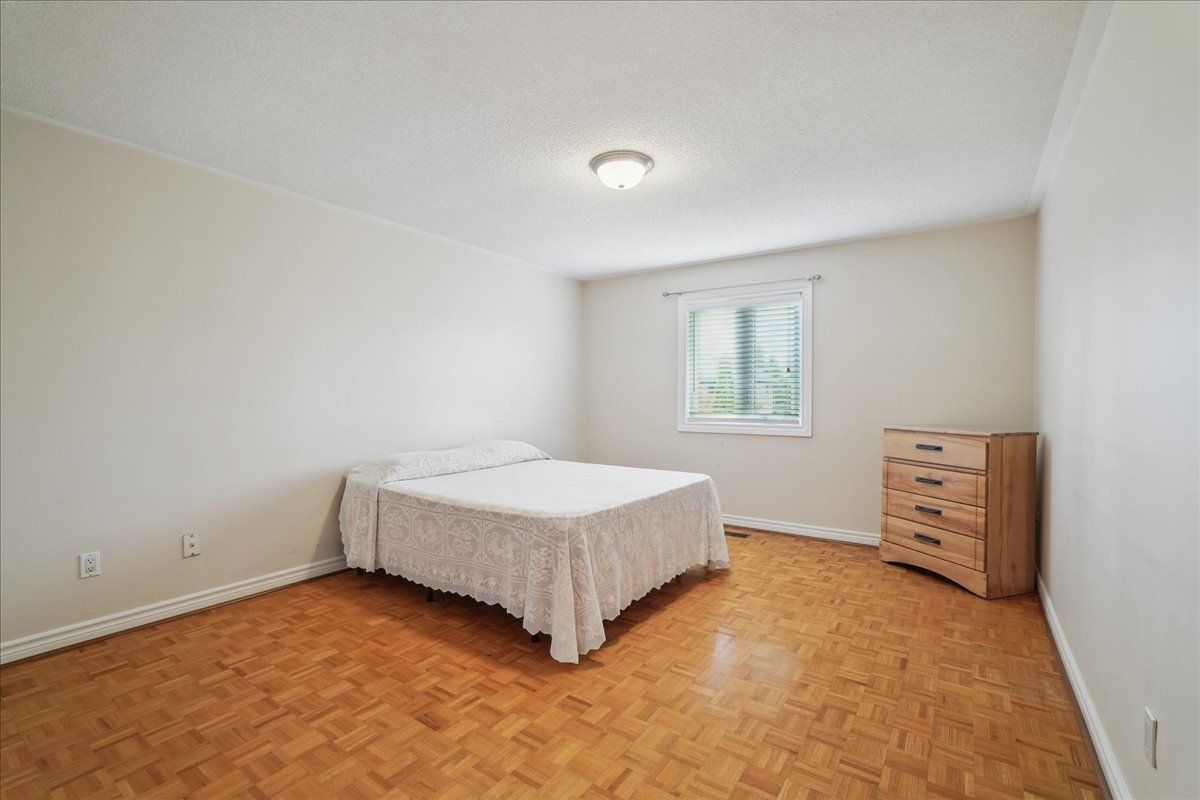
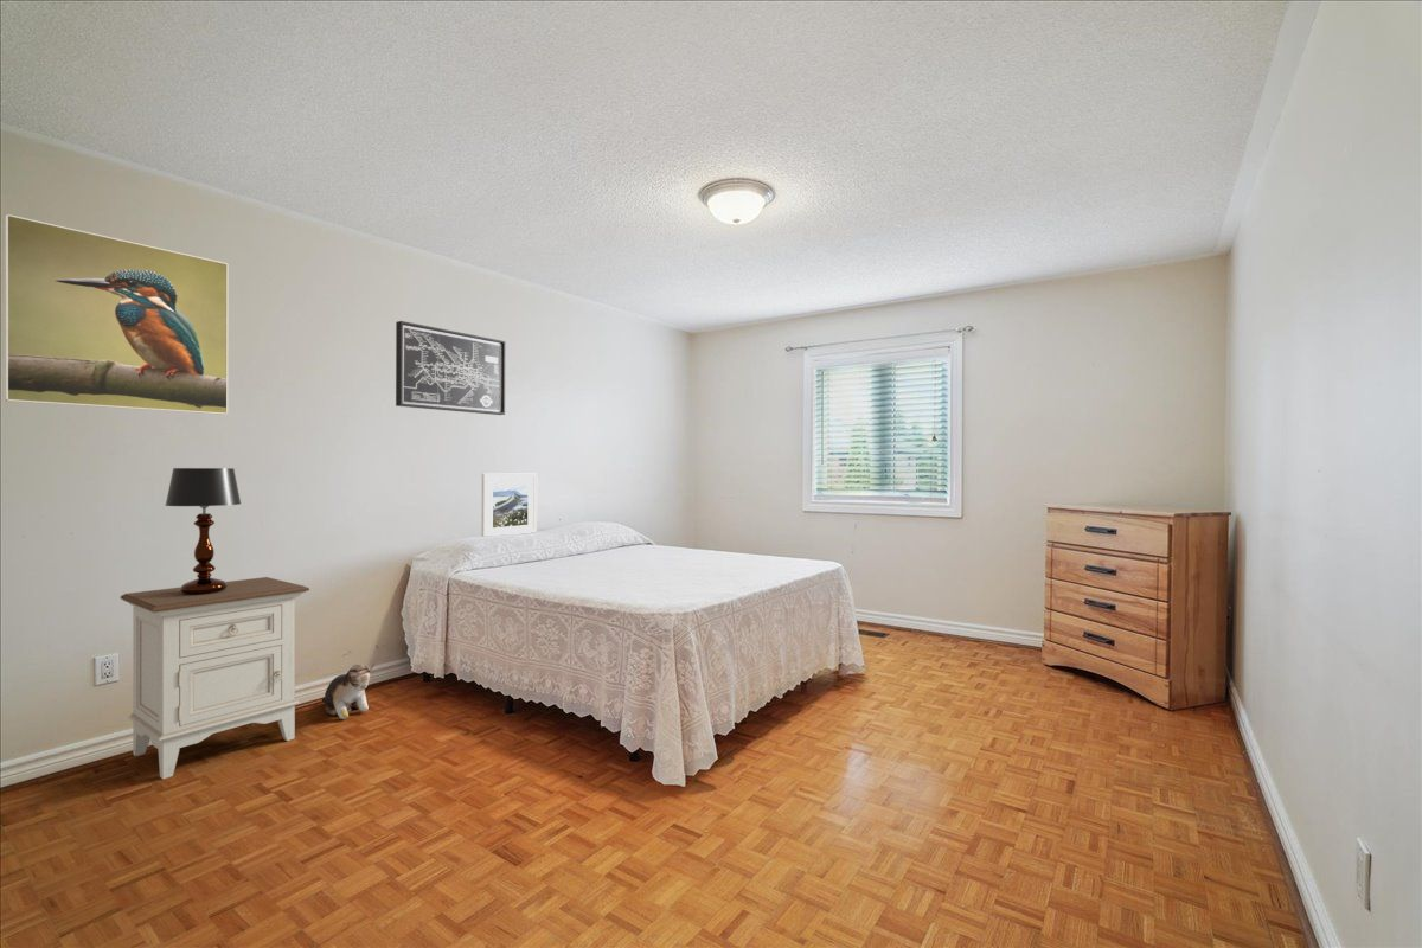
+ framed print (127, 325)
+ table lamp (204, 530)
+ nightstand (218, 668)
+ wall art (454, 371)
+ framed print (510, 505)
+ plush toy (345, 685)
